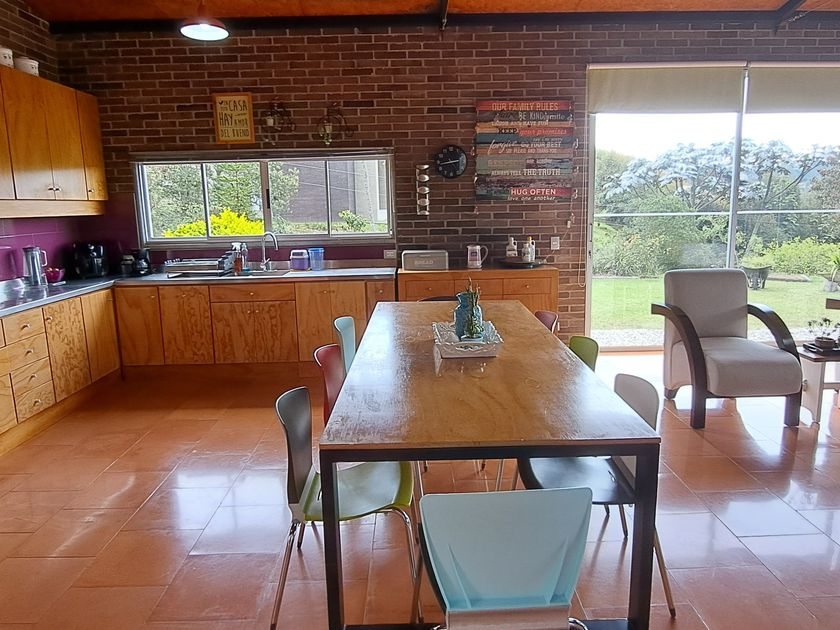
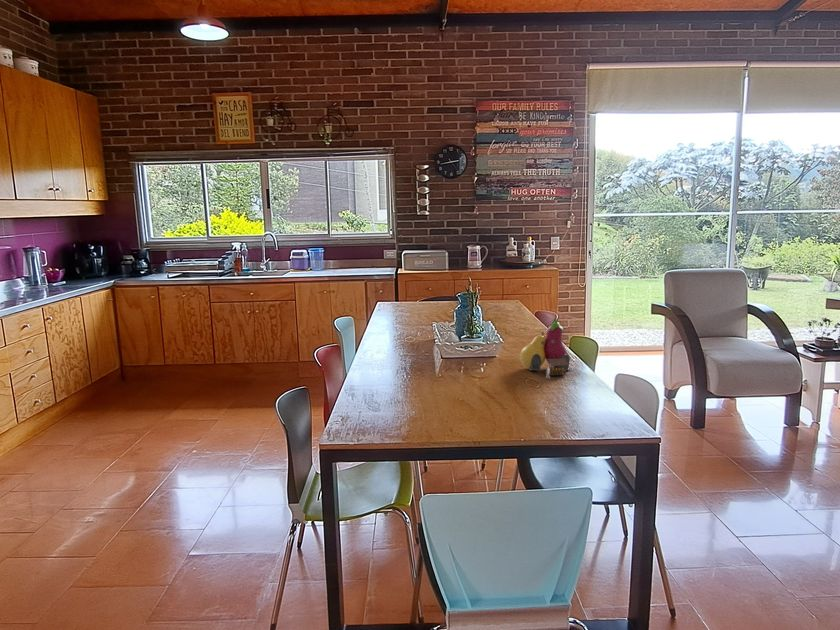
+ fruit (546, 345)
